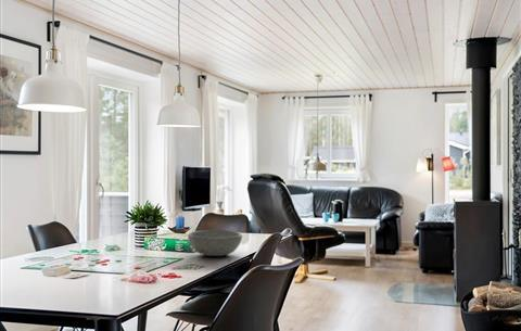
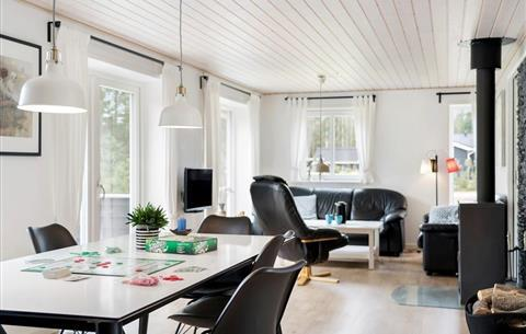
- bowl (215, 243)
